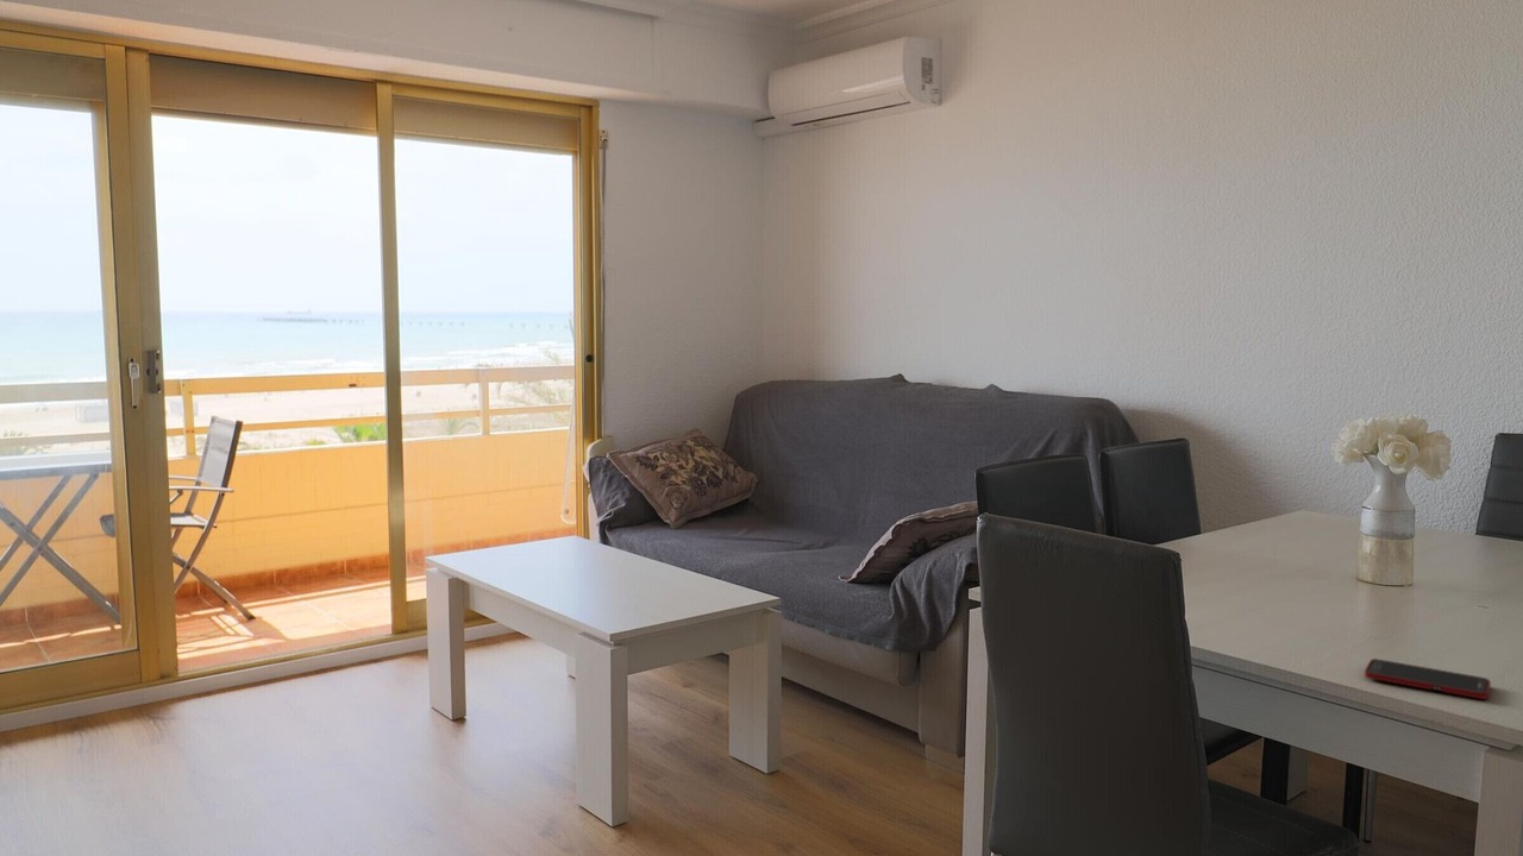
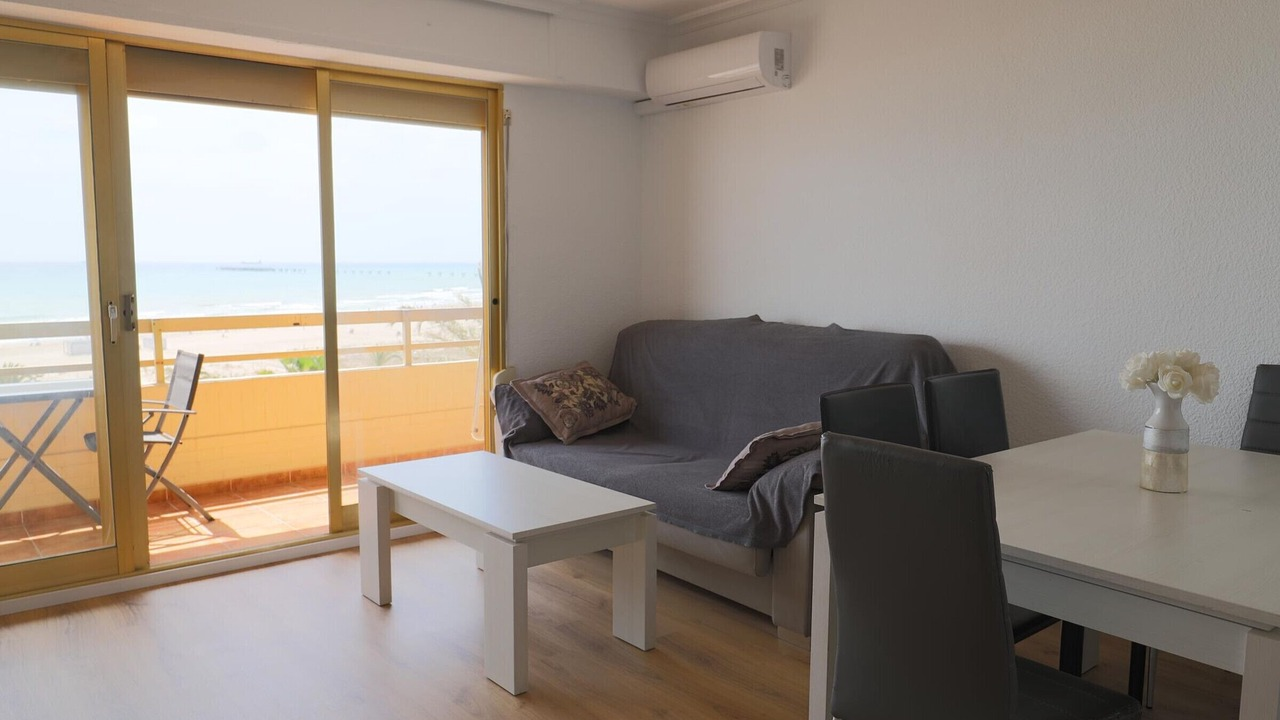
- cell phone (1425, 678)
